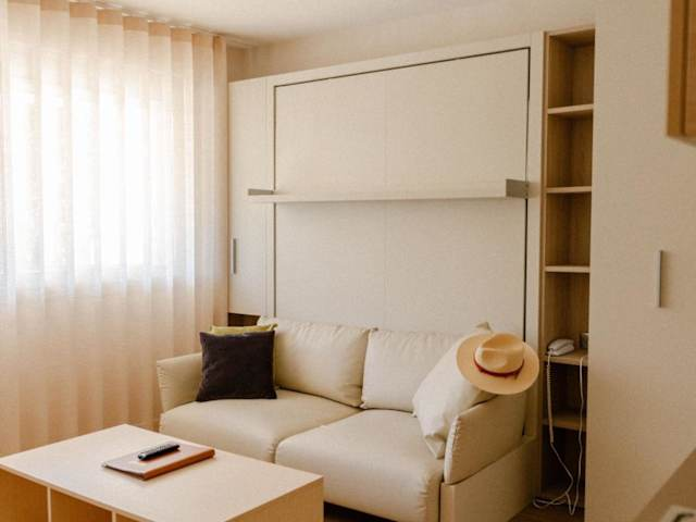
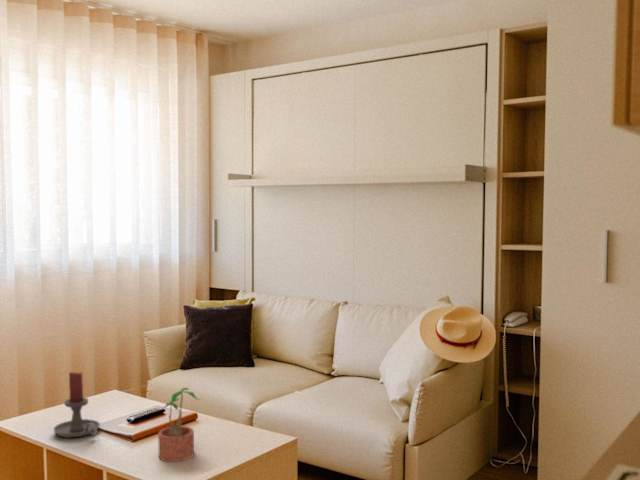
+ potted plant (180, 422)
+ candle holder (79, 402)
